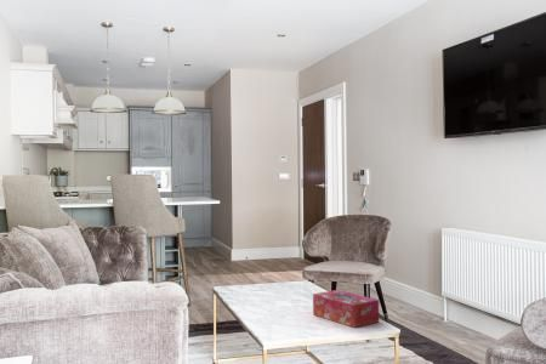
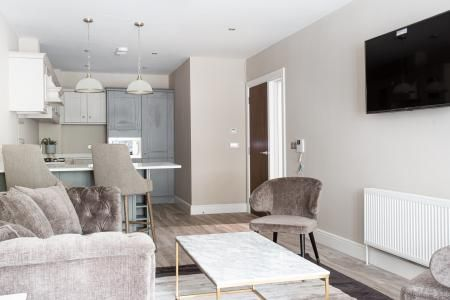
- tissue box (345, 307)
